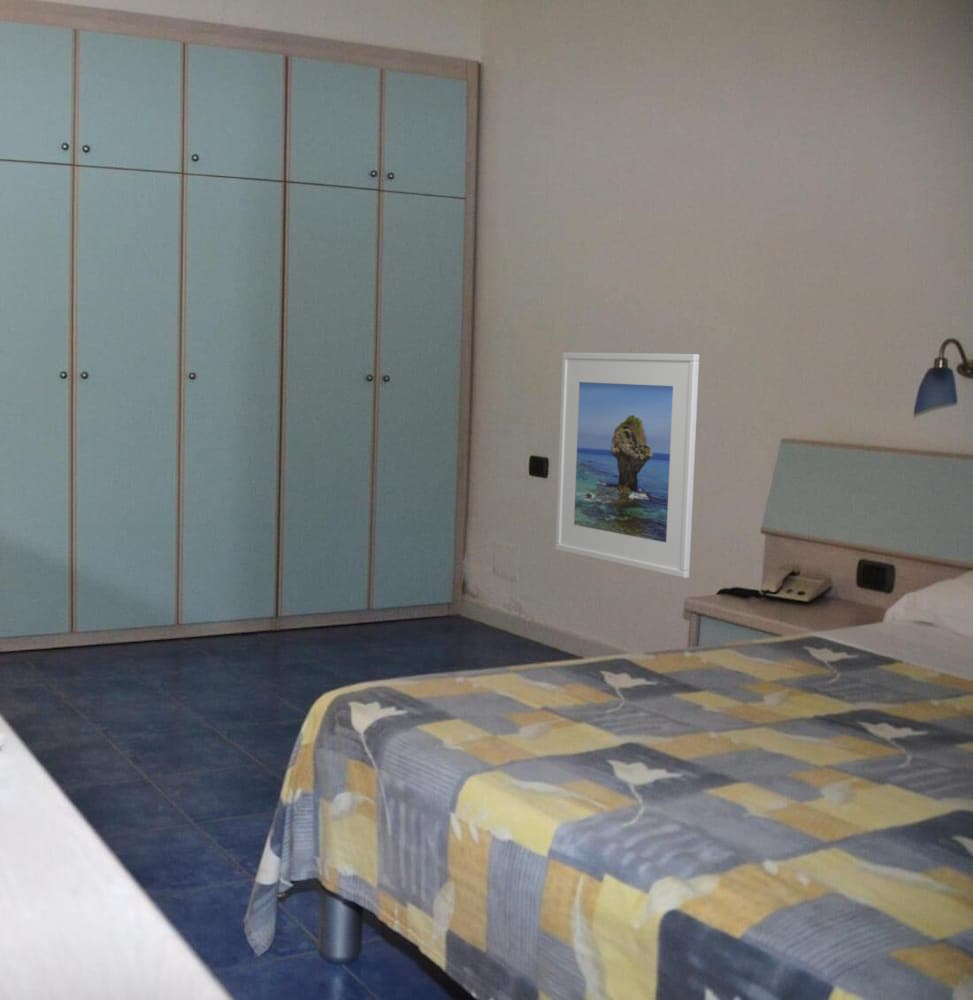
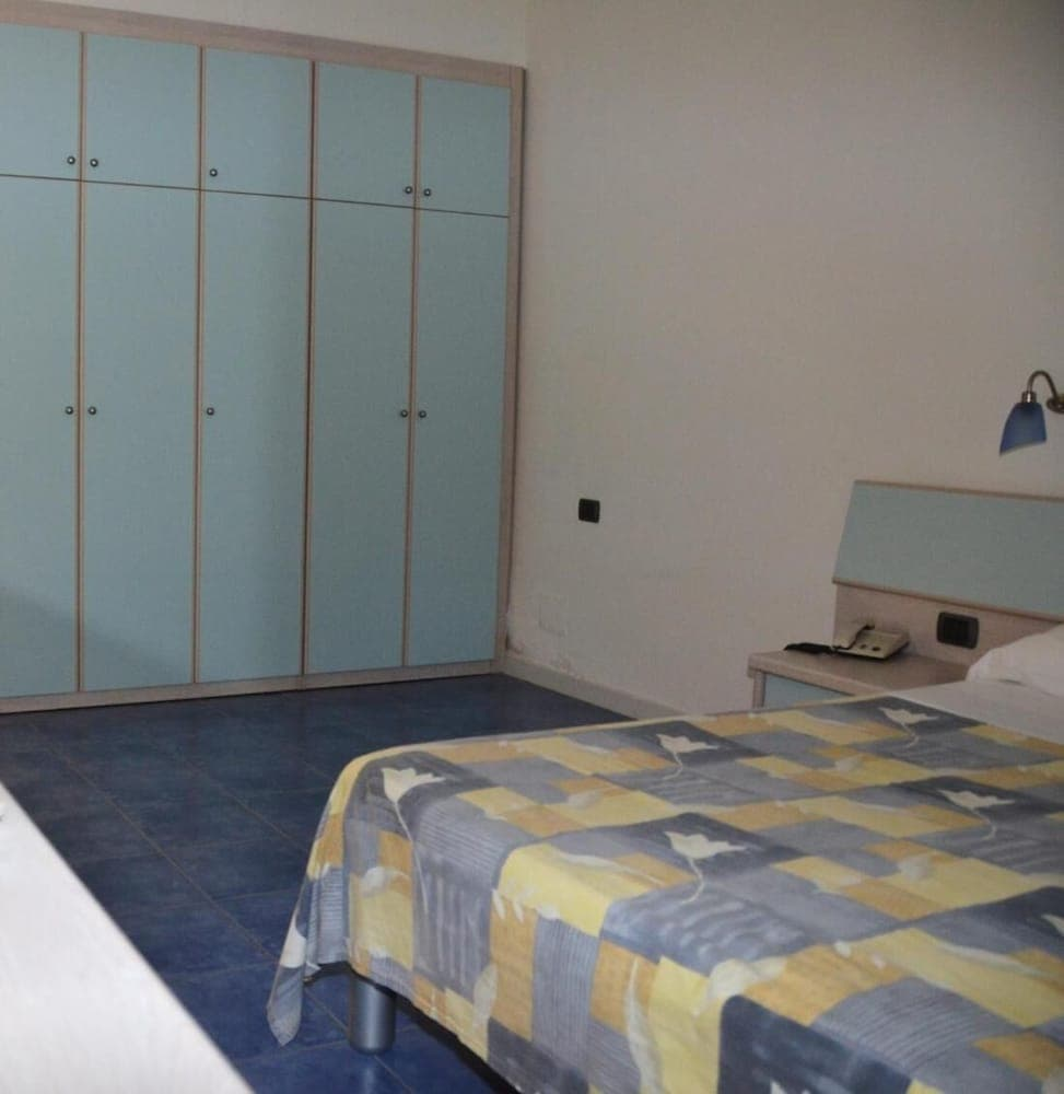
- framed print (622, 458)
